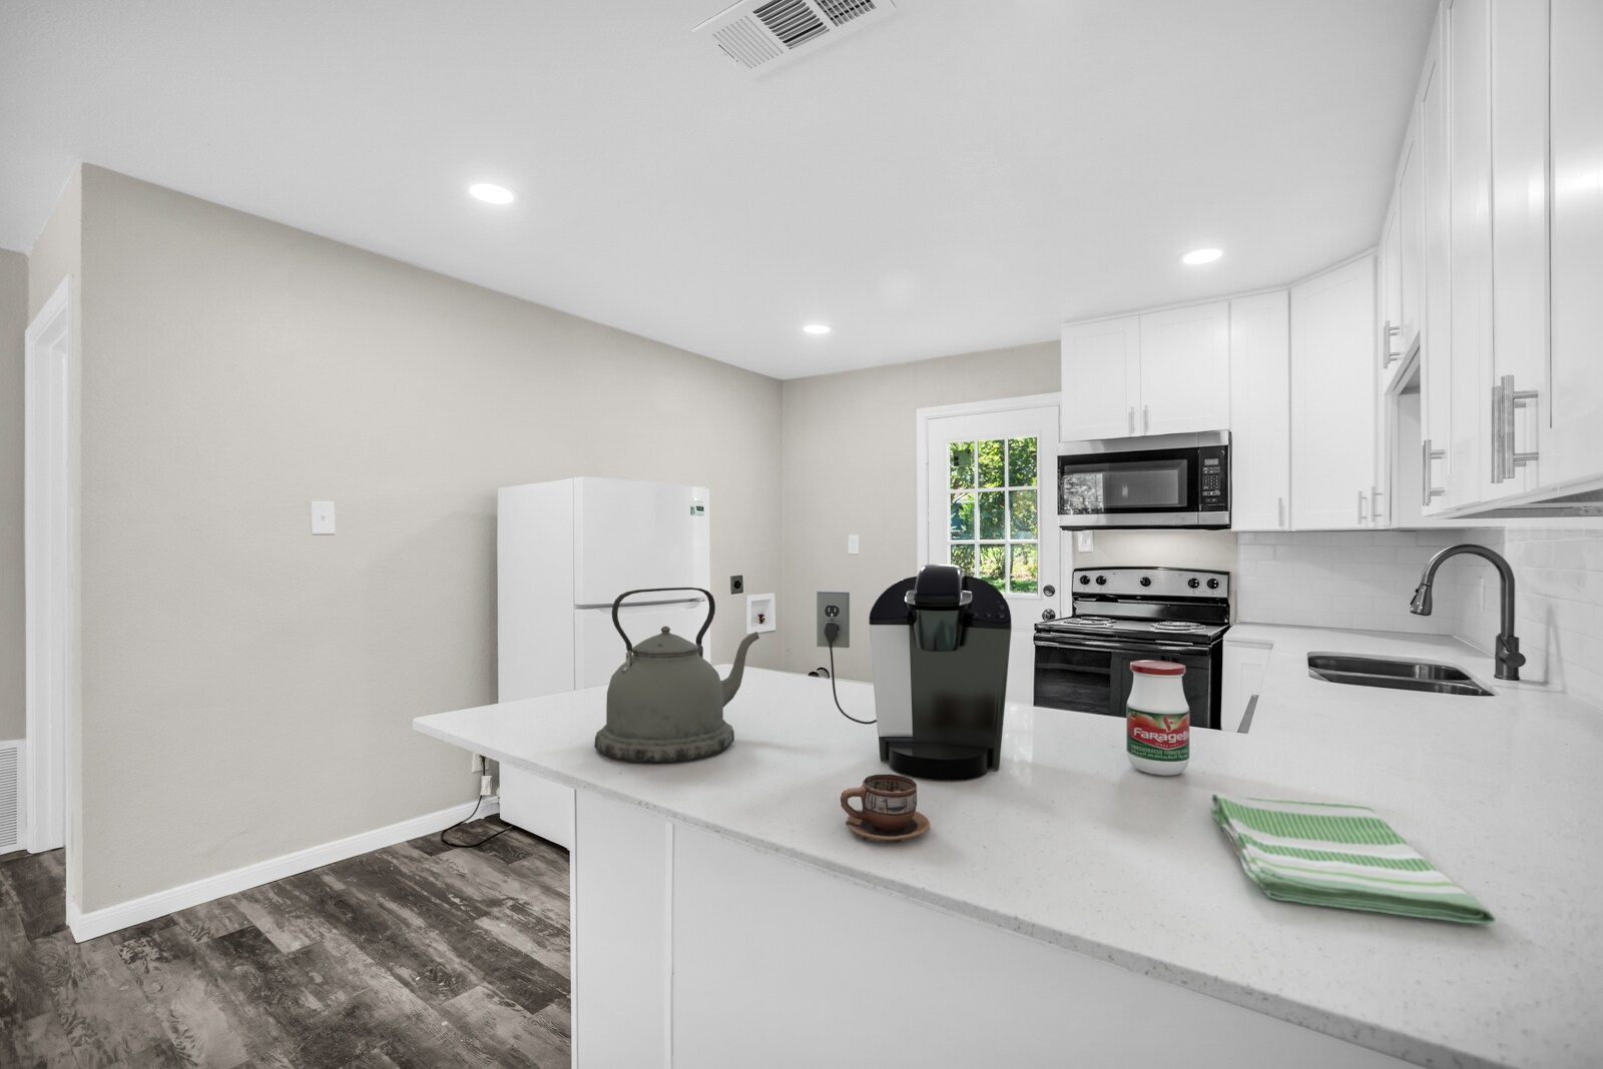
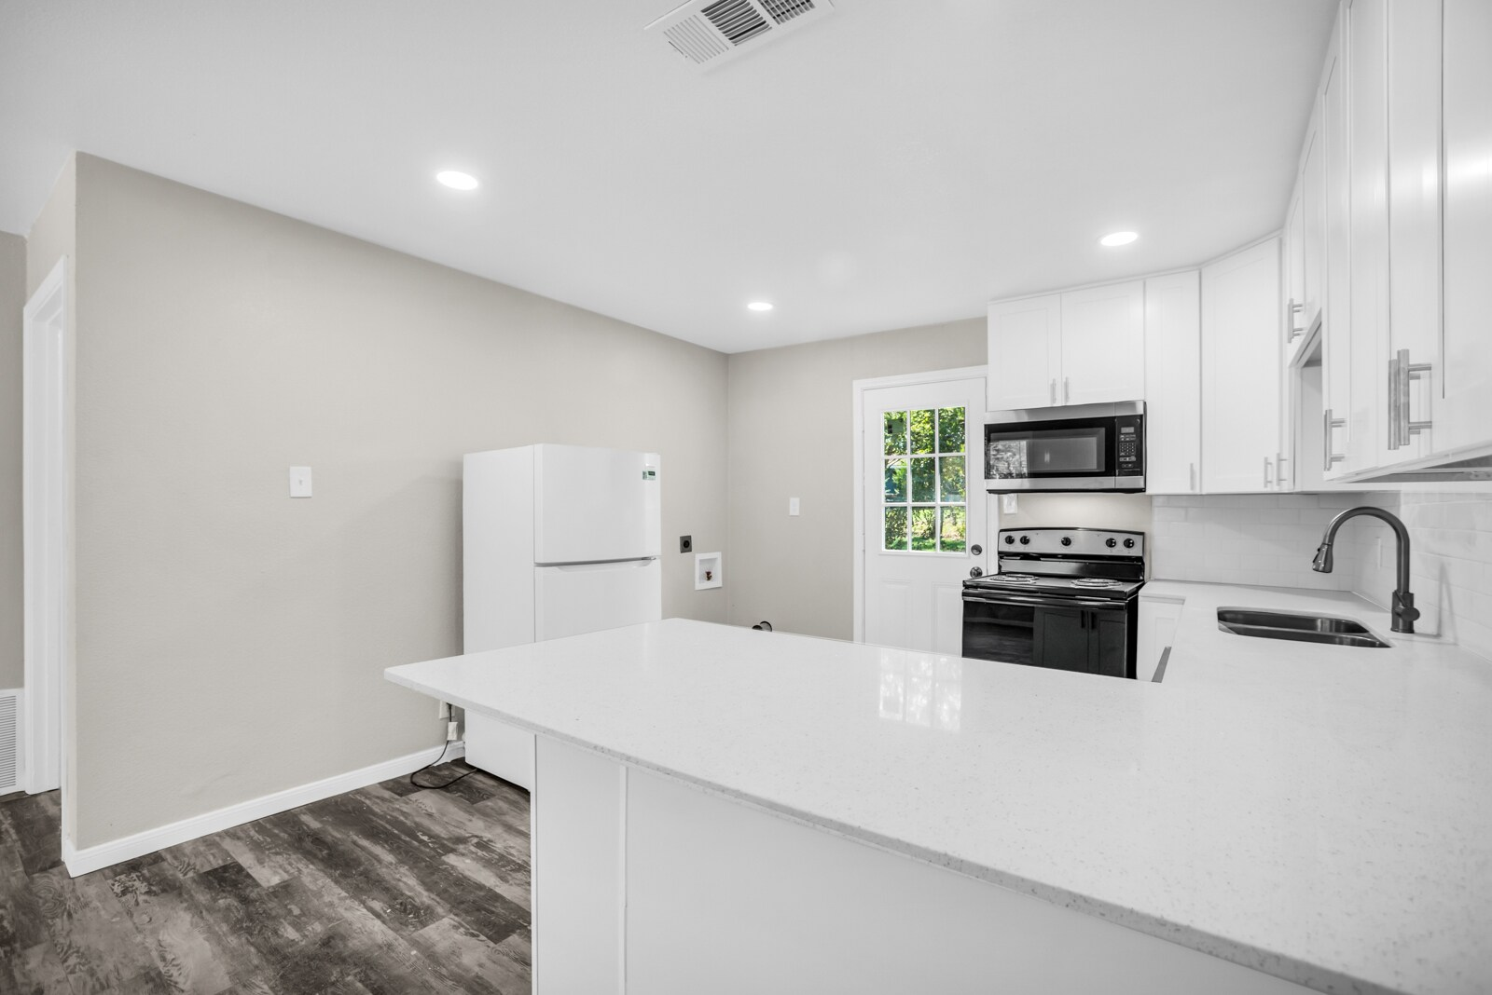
- coffee maker (901, 659)
- jar (1157, 717)
- cup (884, 805)
- dish towel (1324, 847)
- kettle (671, 665)
